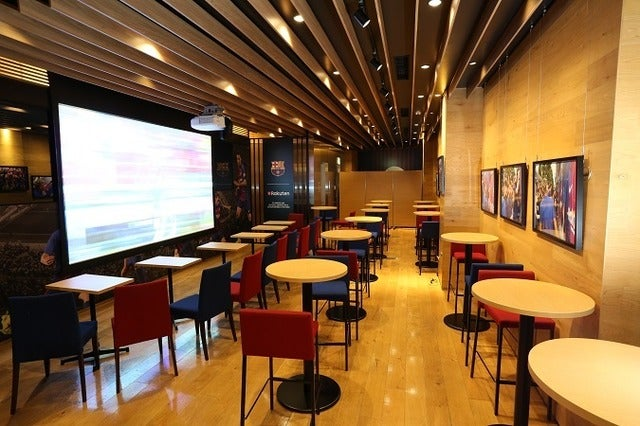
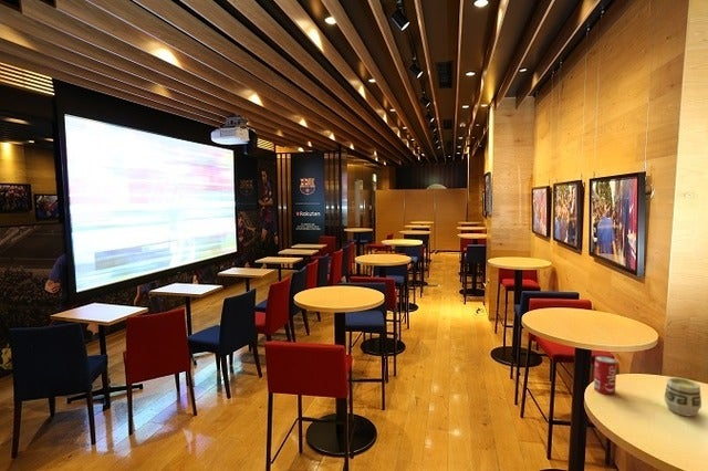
+ beverage can (605, 375)
+ cup (683, 396)
